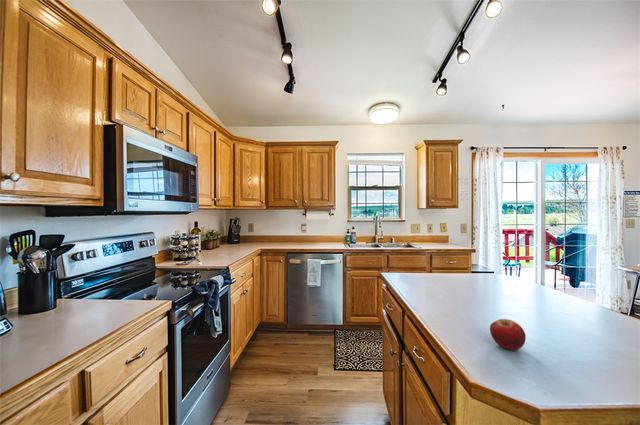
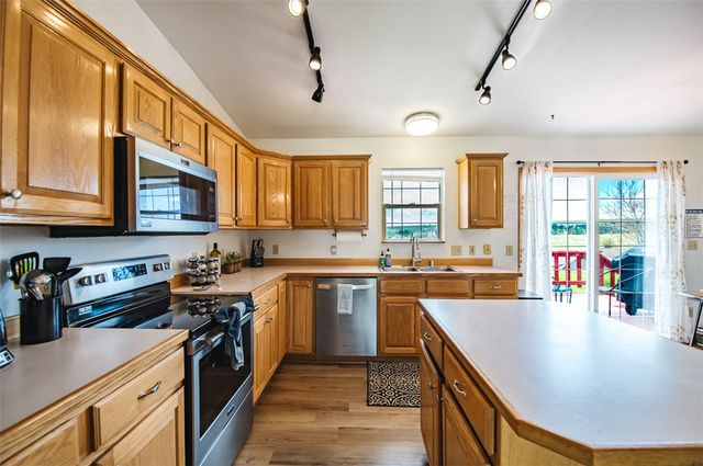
- fruit (507, 333)
